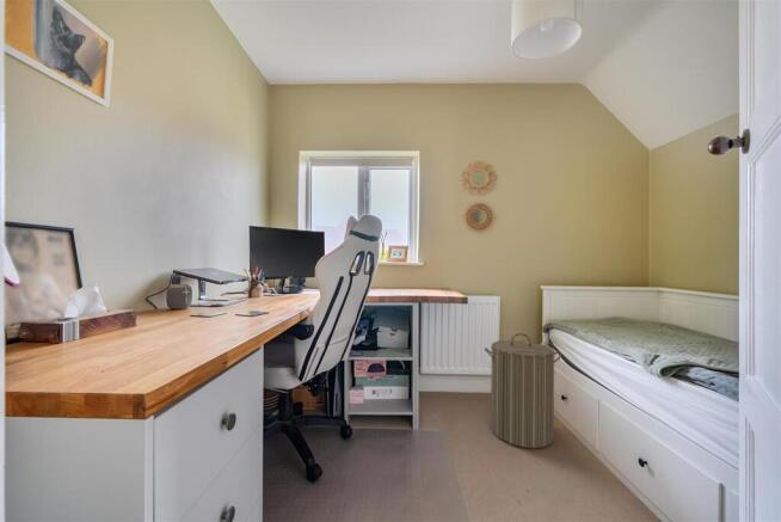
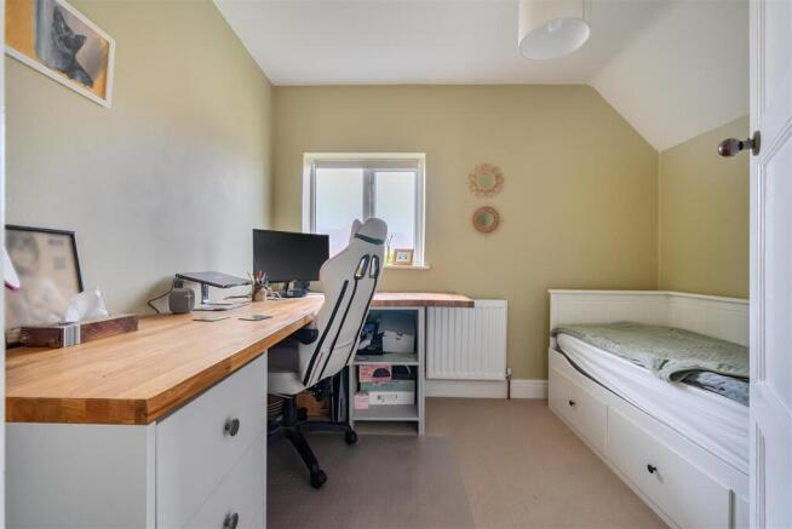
- laundry hamper (521, 382)
